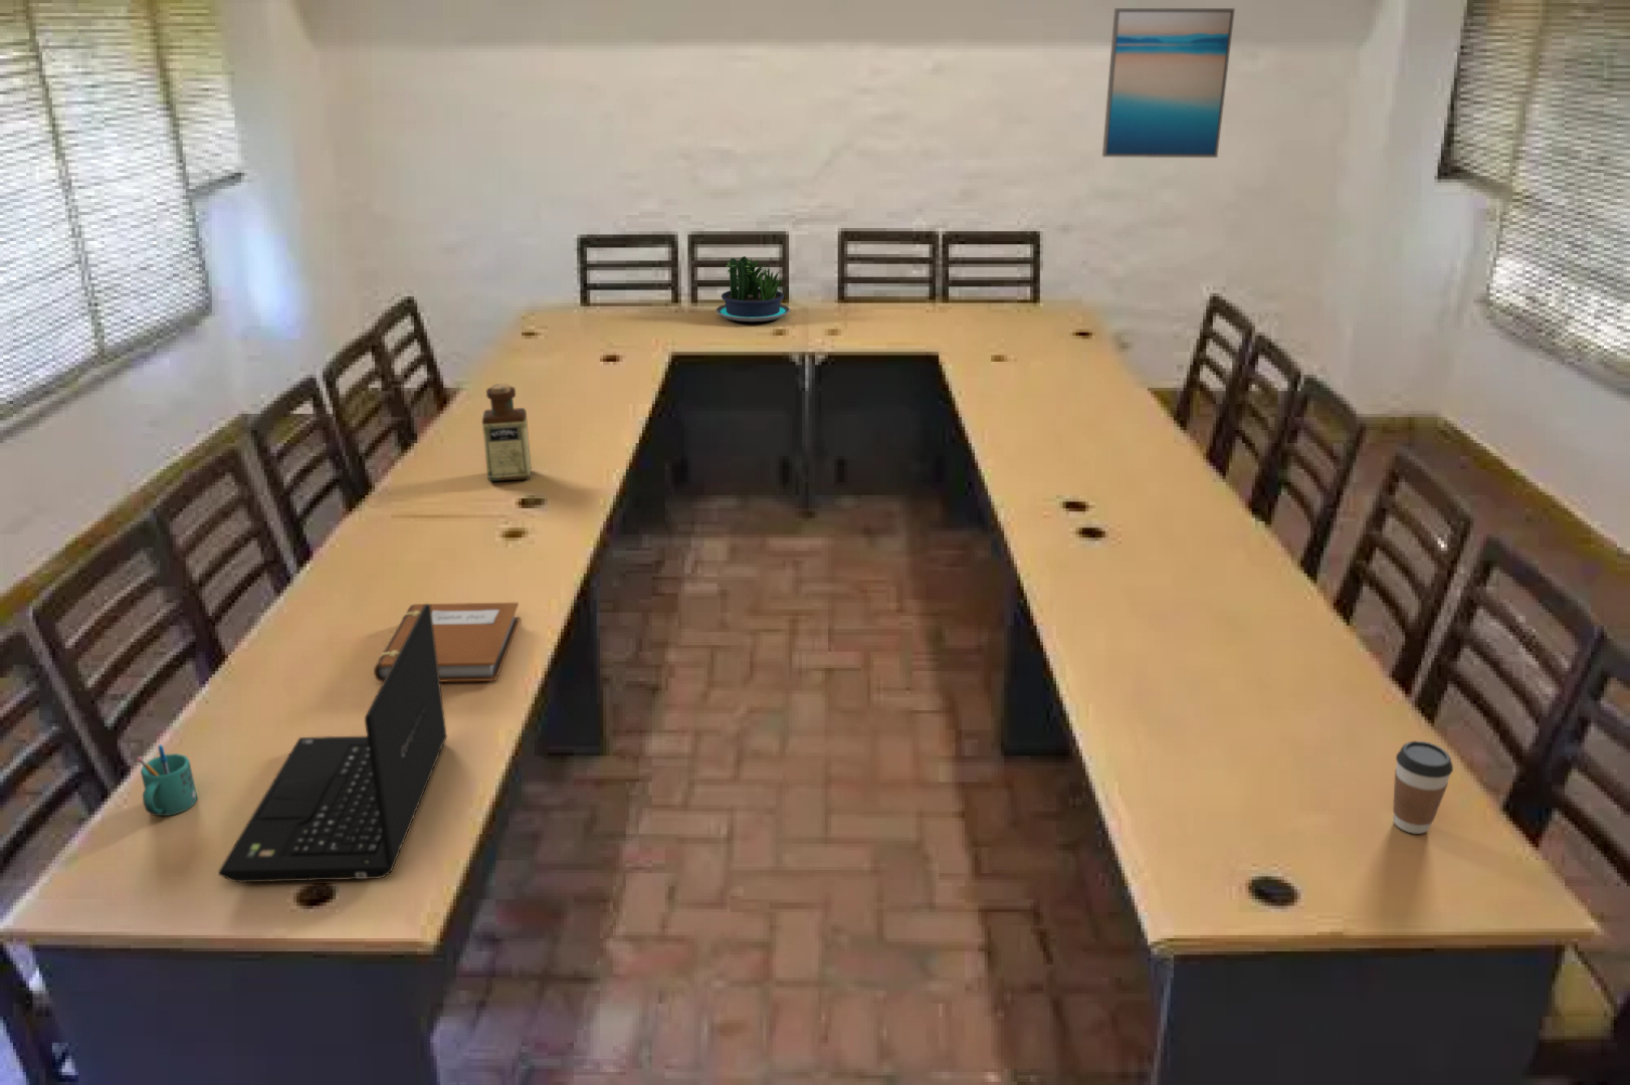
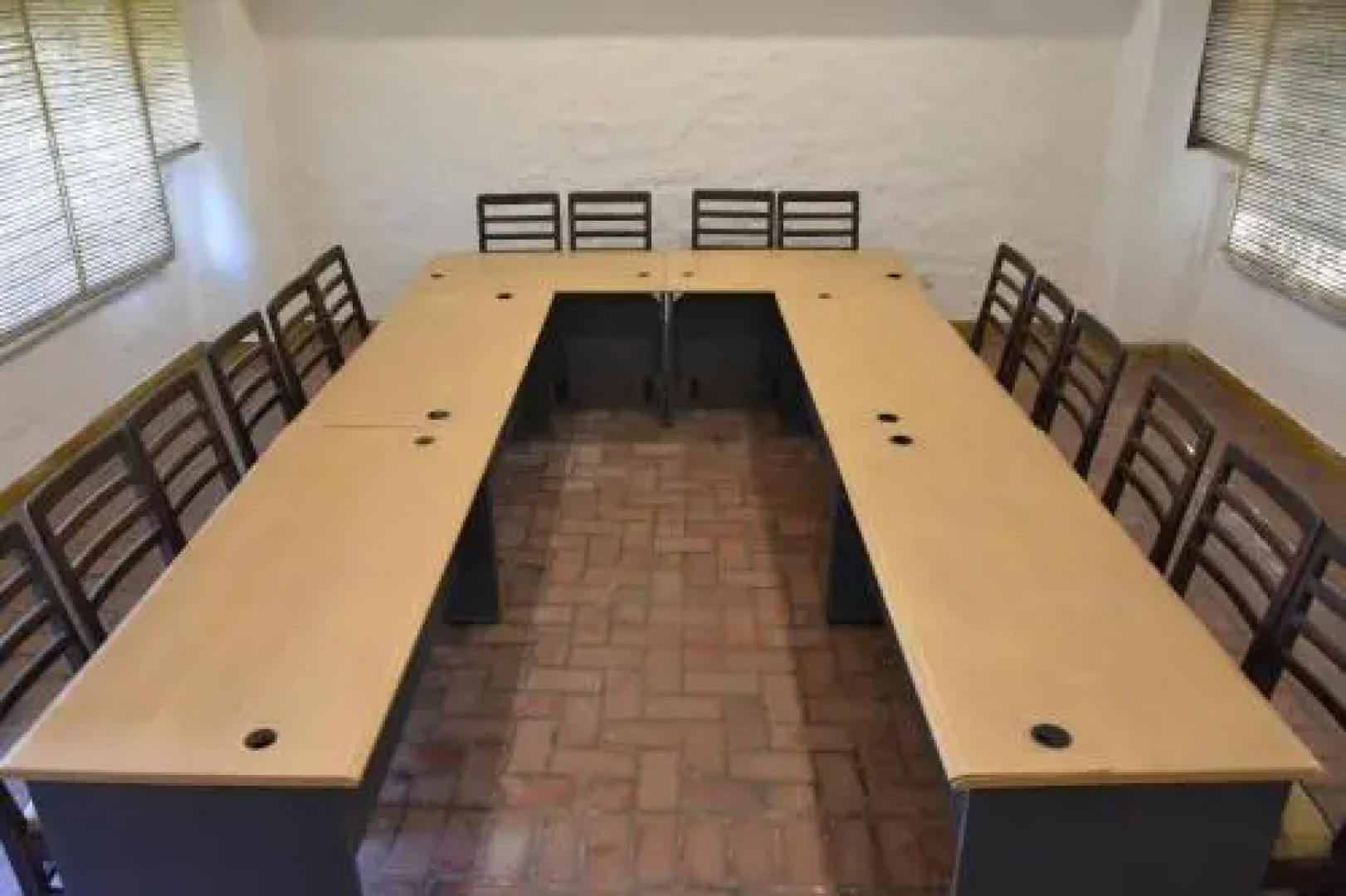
- mug (161, 773)
- bottle (505, 431)
- wall art (1166, 84)
- notebook (450, 639)
- potted plant (750, 286)
- laptop (332, 736)
- coffee cup (1418, 788)
